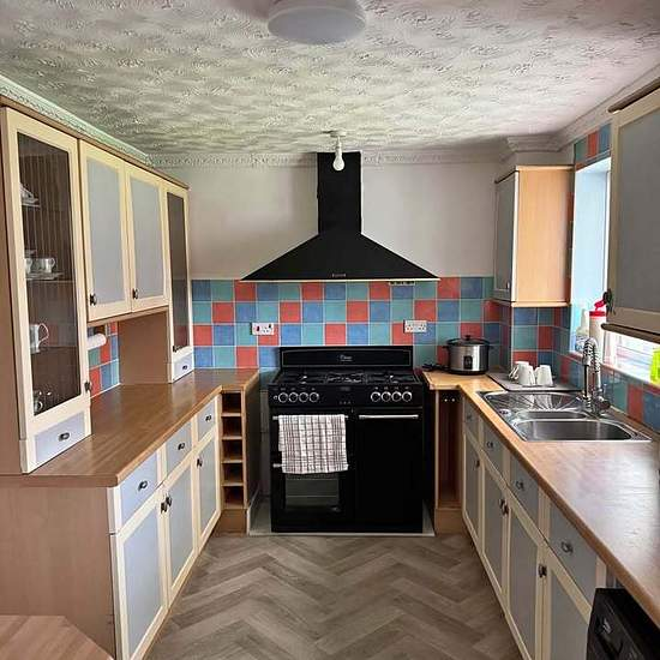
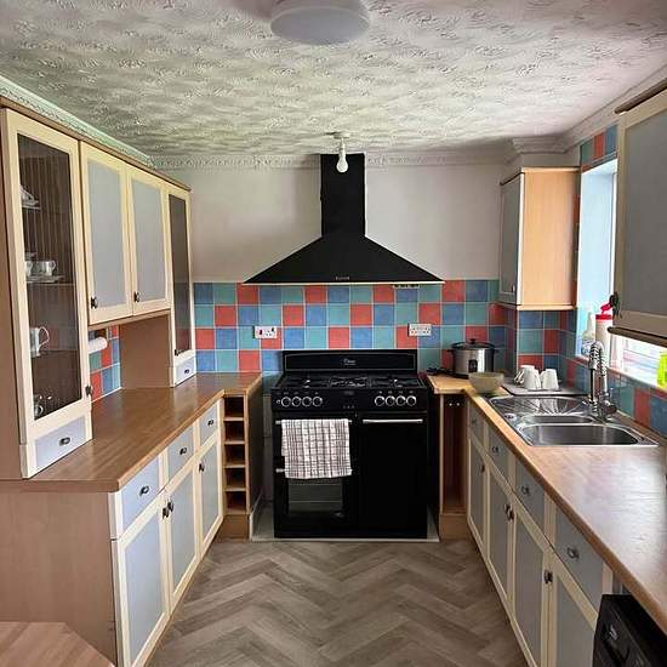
+ bowl (485, 383)
